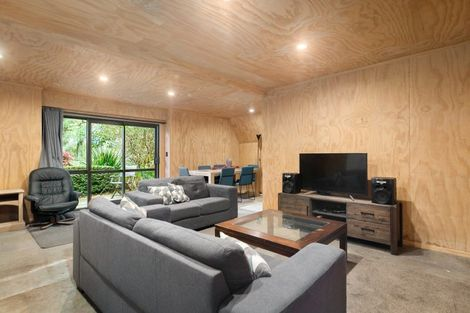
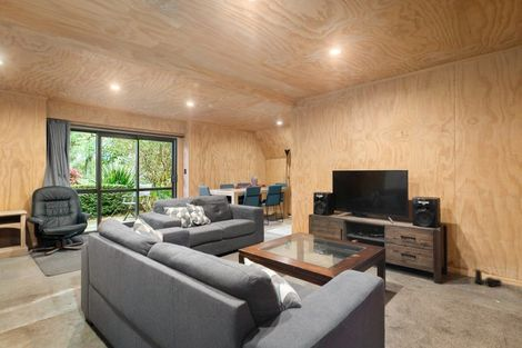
+ boots (488, 278)
